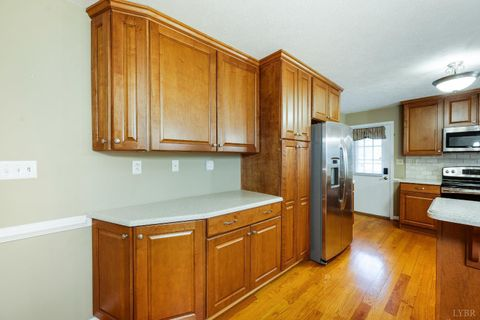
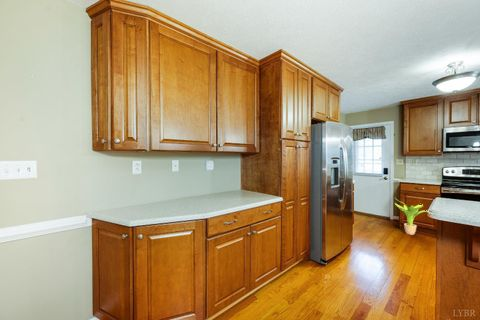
+ potted plant (410, 216)
